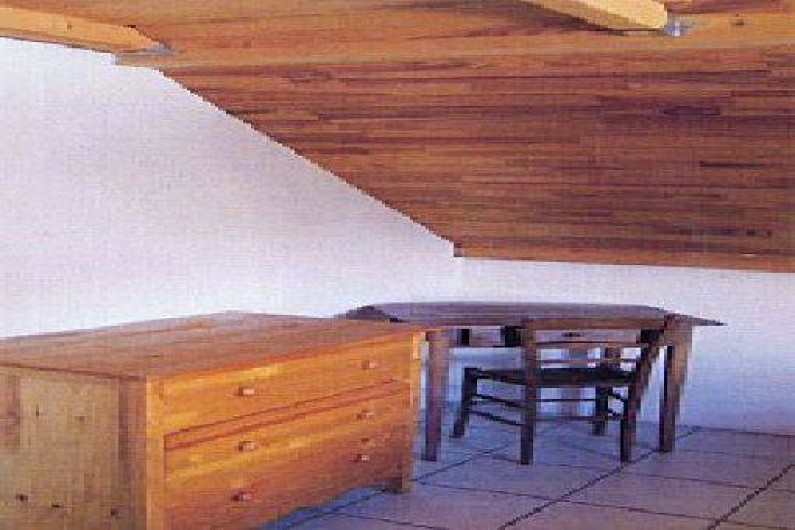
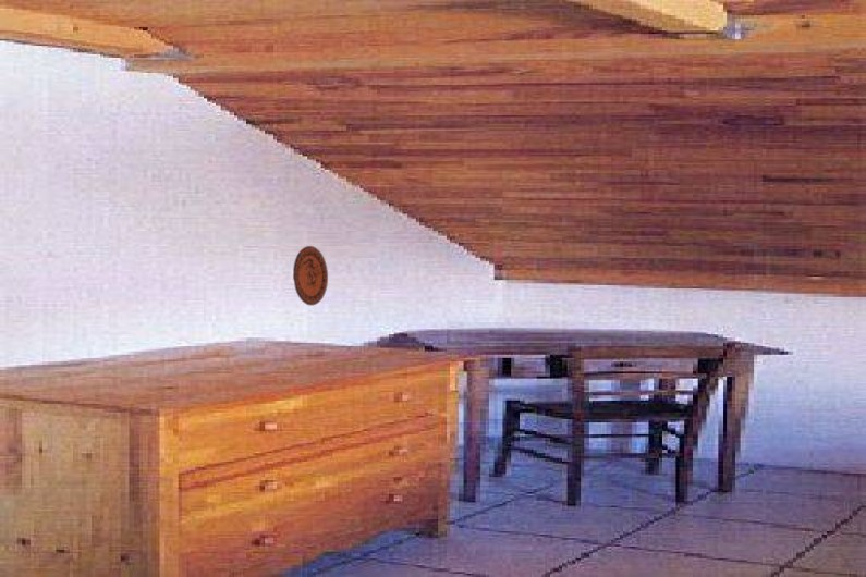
+ decorative plate (309, 275)
